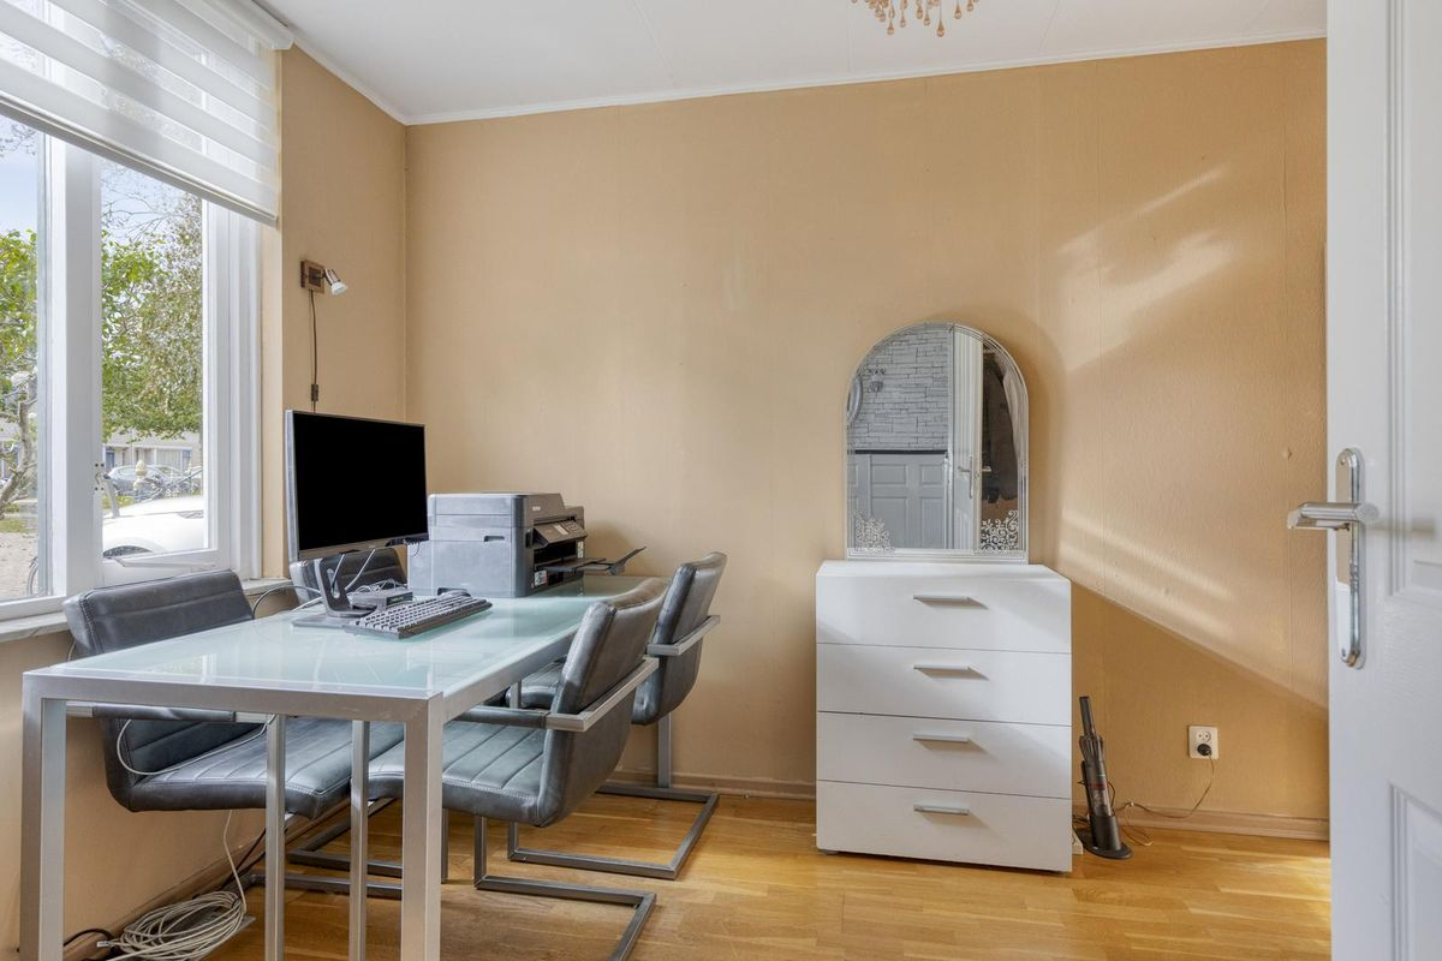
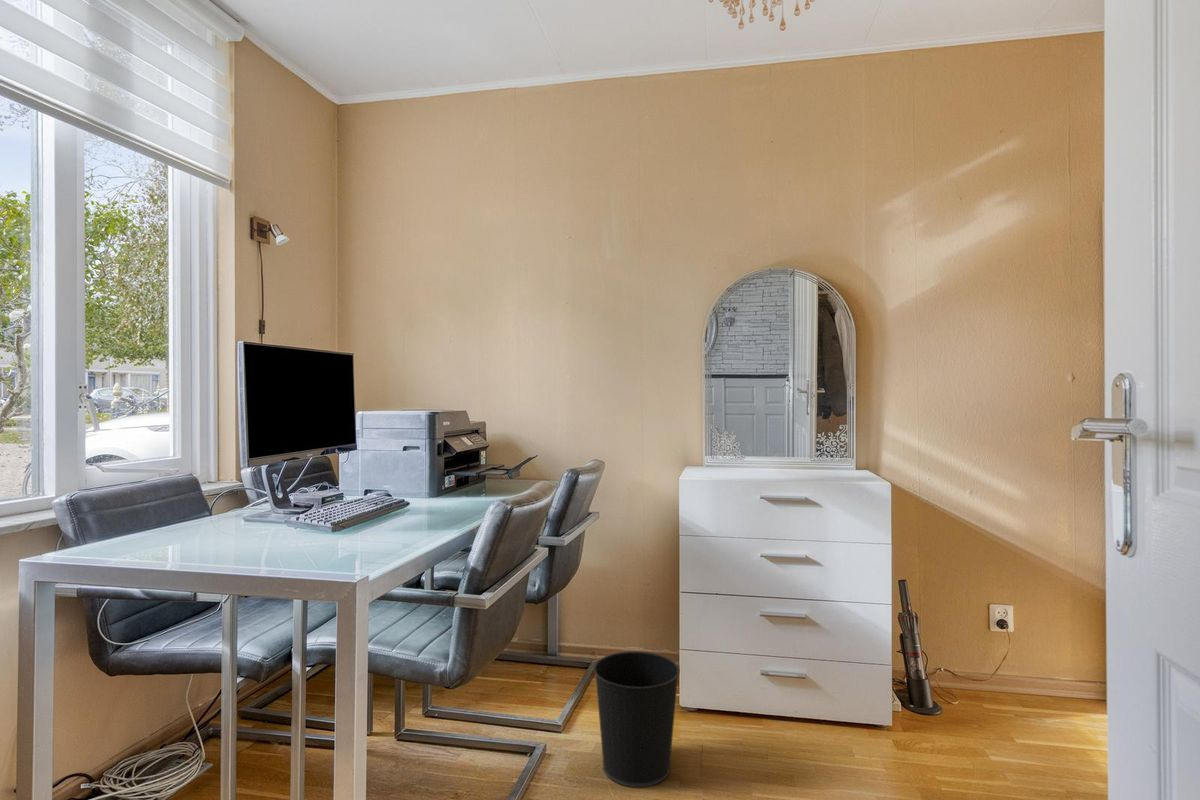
+ wastebasket (636, 717)
